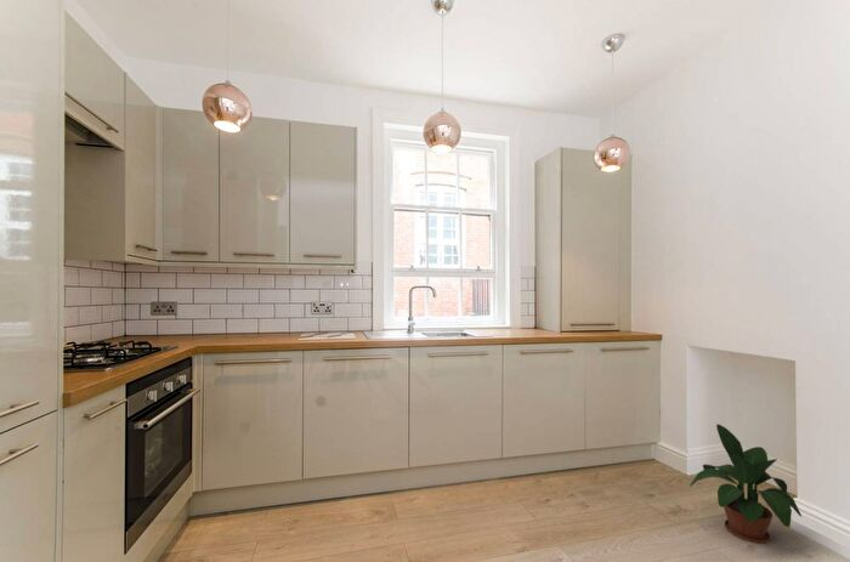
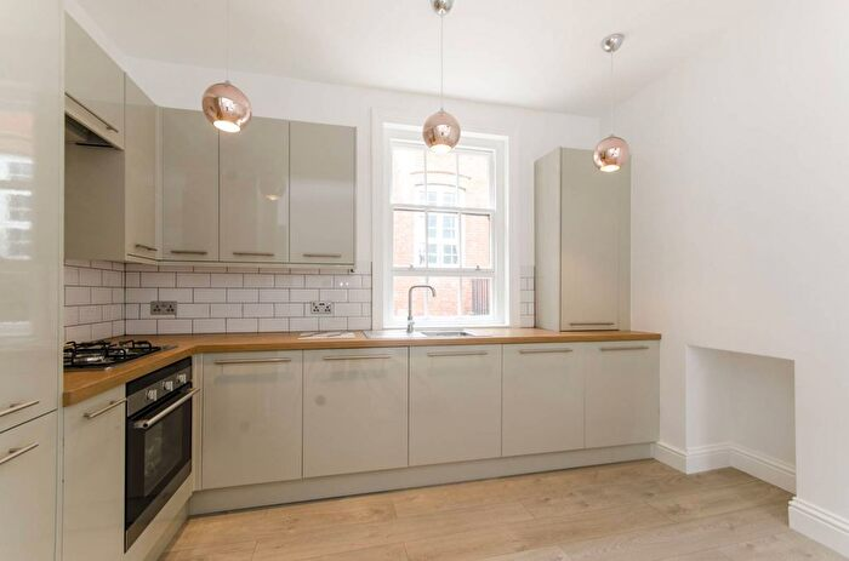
- potted plant (747, 481)
